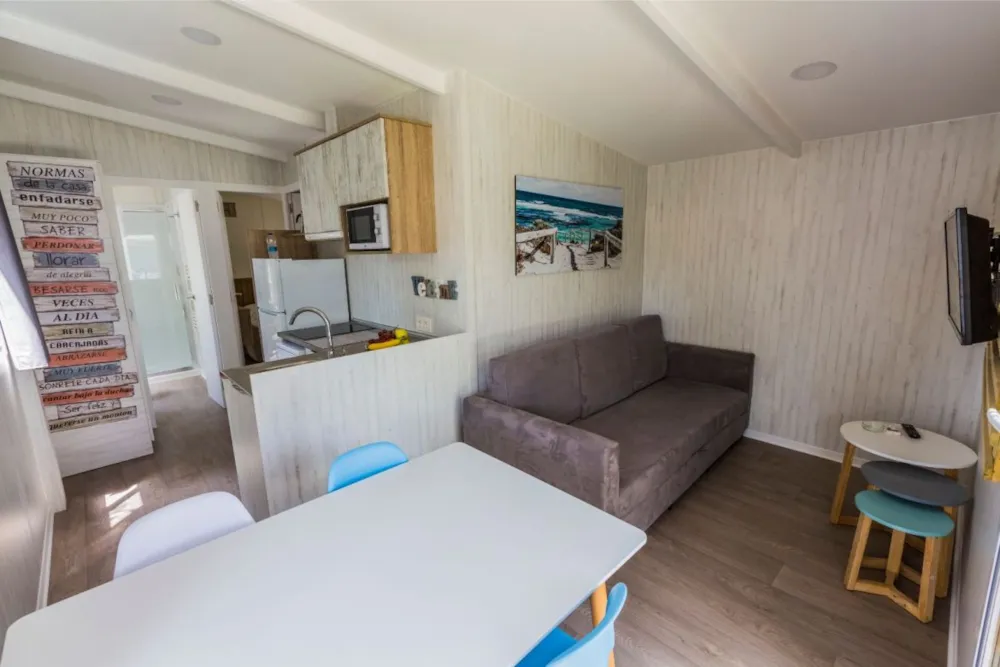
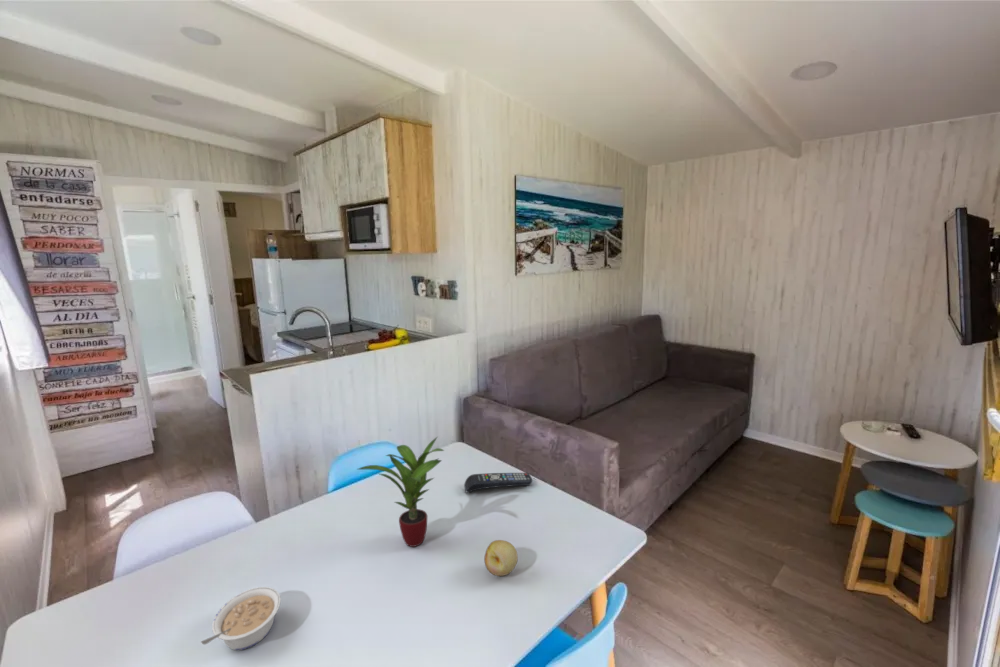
+ remote control (498, 480)
+ potted plant (404, 497)
+ legume (247, 621)
+ fruit (501, 558)
